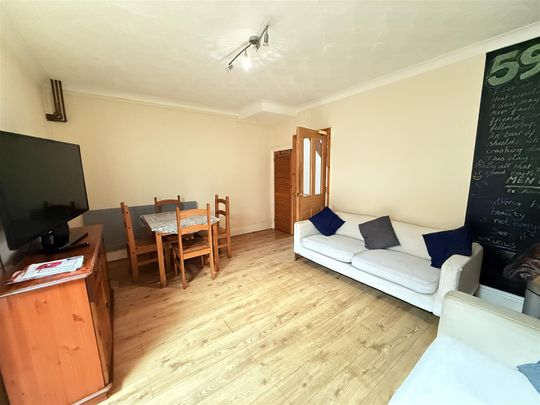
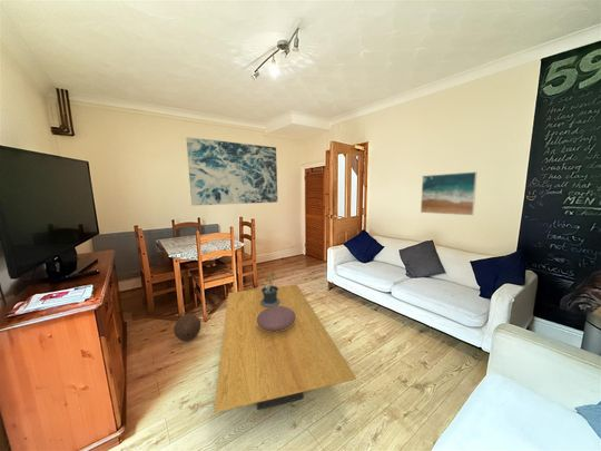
+ decorative bowl (276, 317)
+ coffee table (273, 346)
+ potted plant (269, 286)
+ wall art (237, 174)
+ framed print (446, 194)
+ ball (187, 327)
